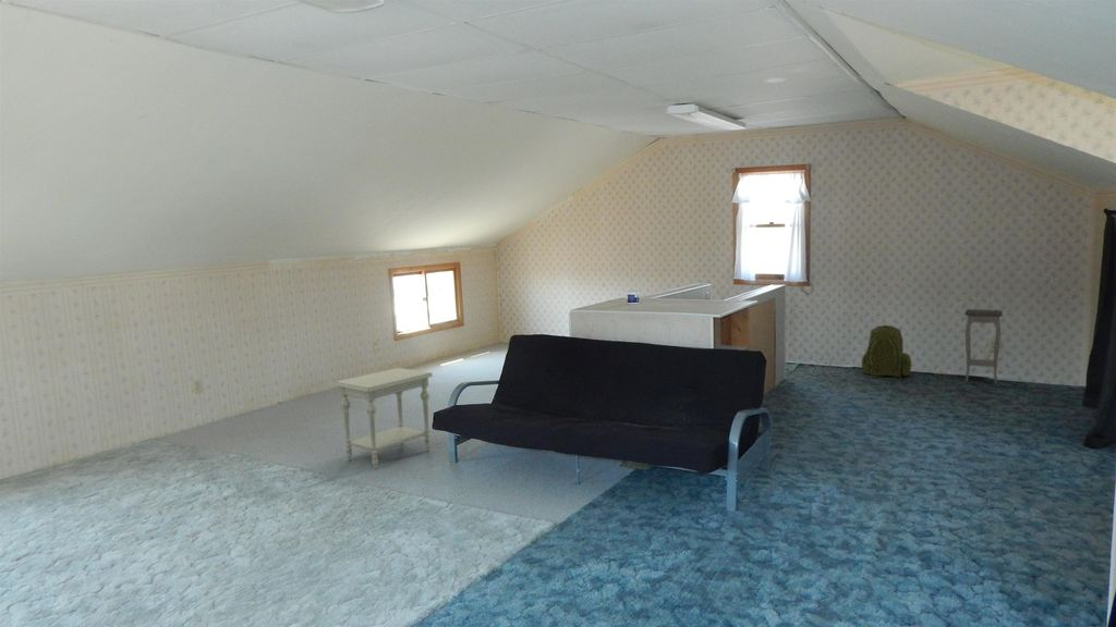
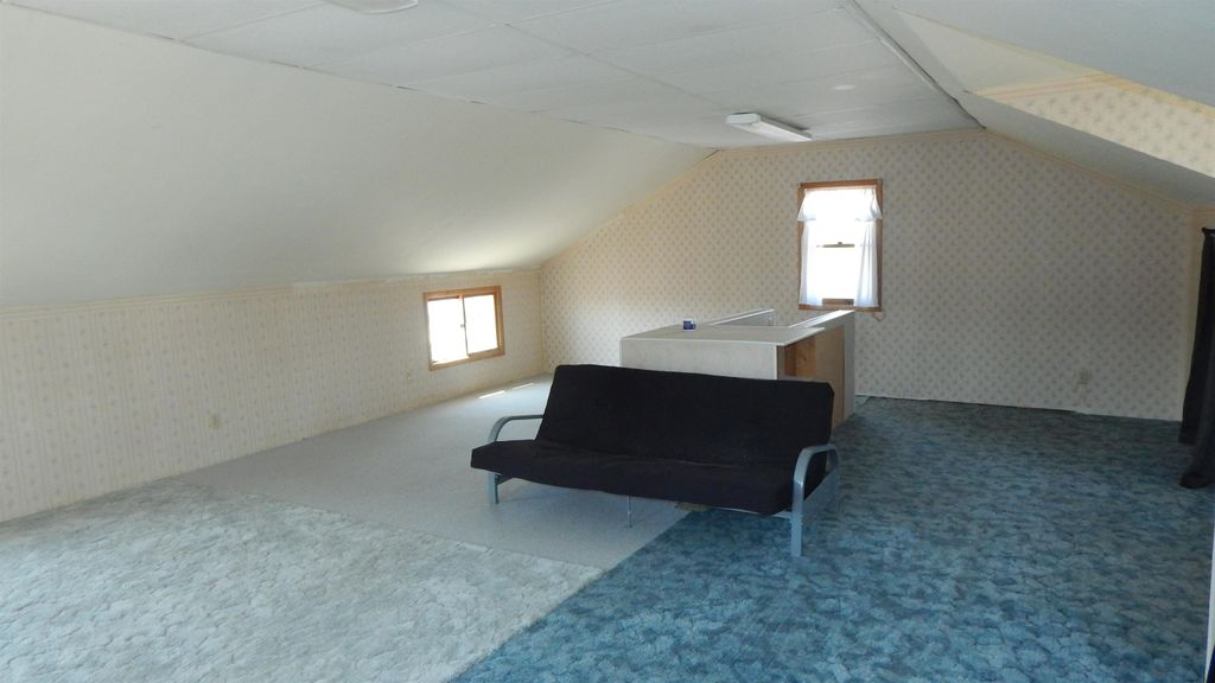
- accent table (994, 348)
- side table (398, 413)
- backpack (886, 349)
